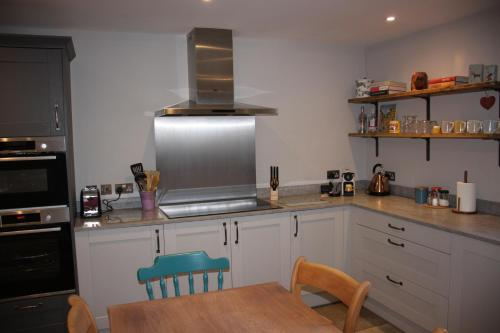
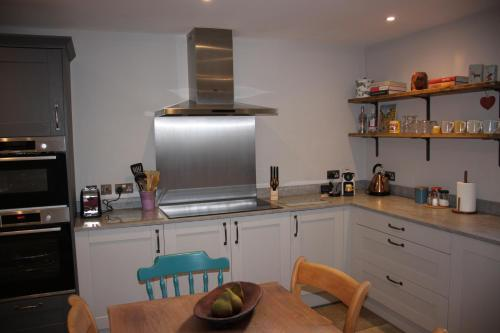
+ fruit bowl (230, 299)
